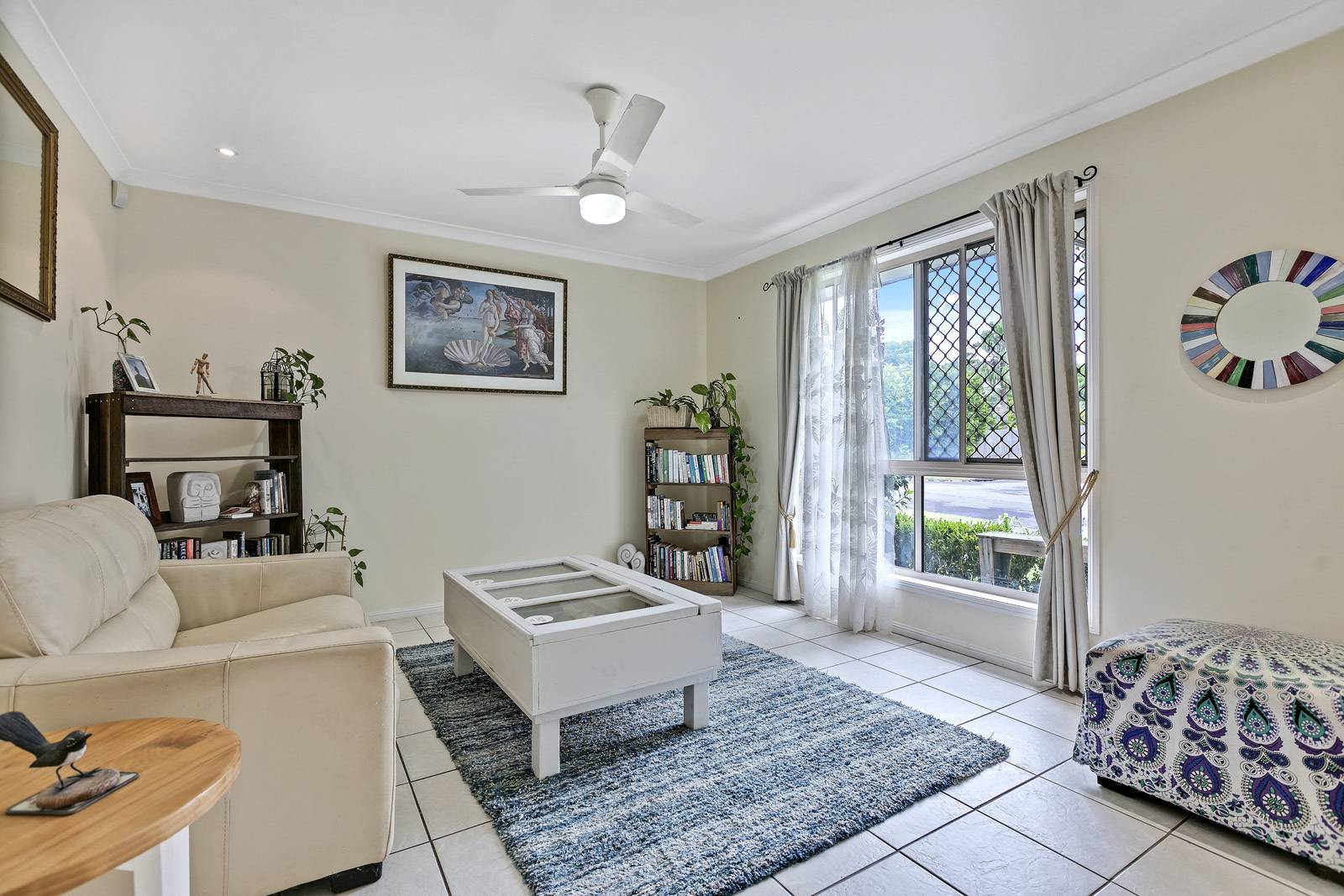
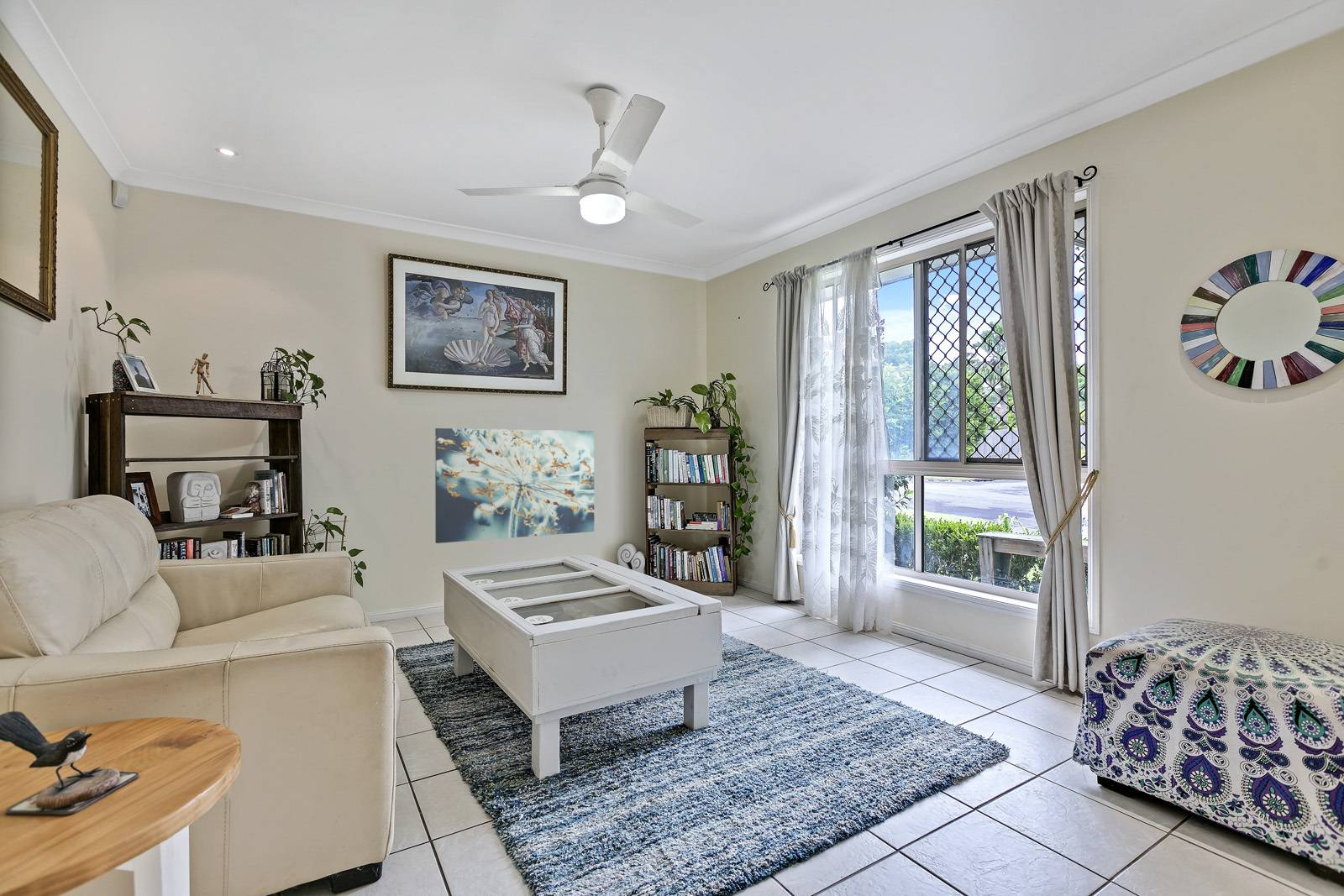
+ wall art (519, 483)
